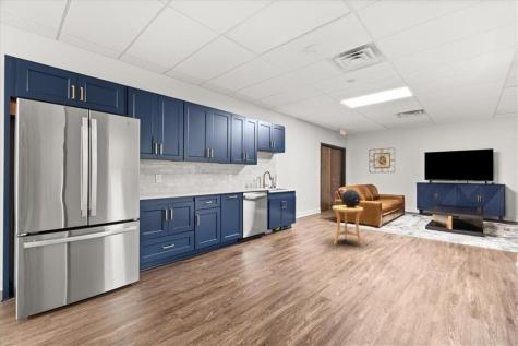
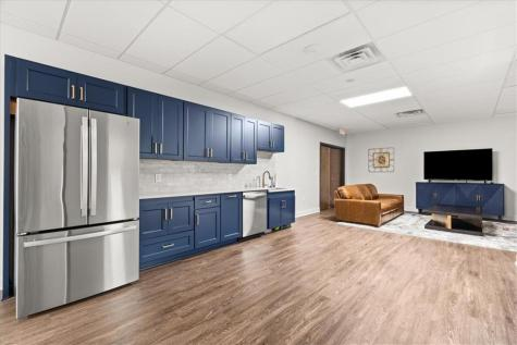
- side table (346, 225)
- decorative globe (350, 198)
